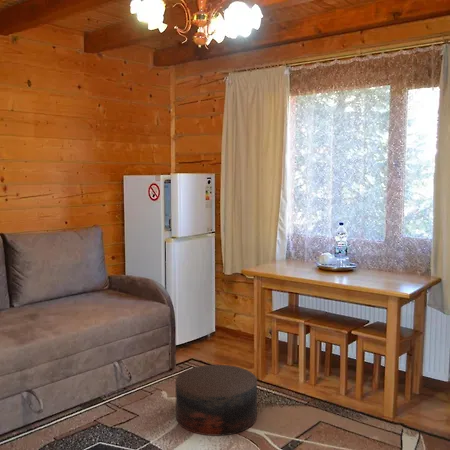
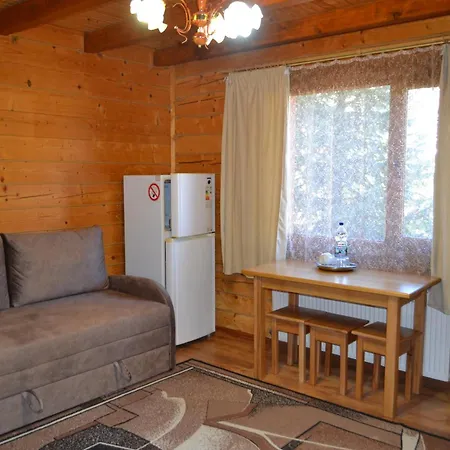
- stool (216, 397)
